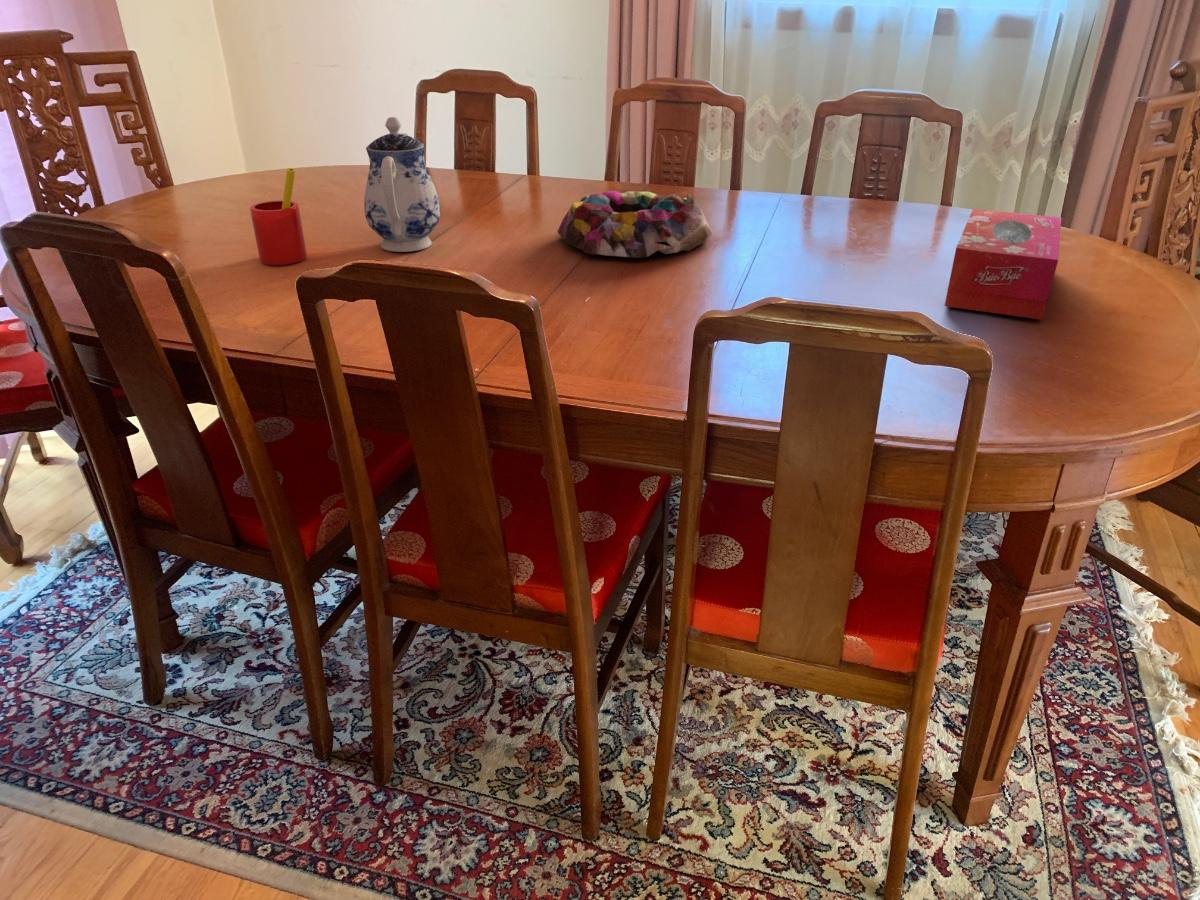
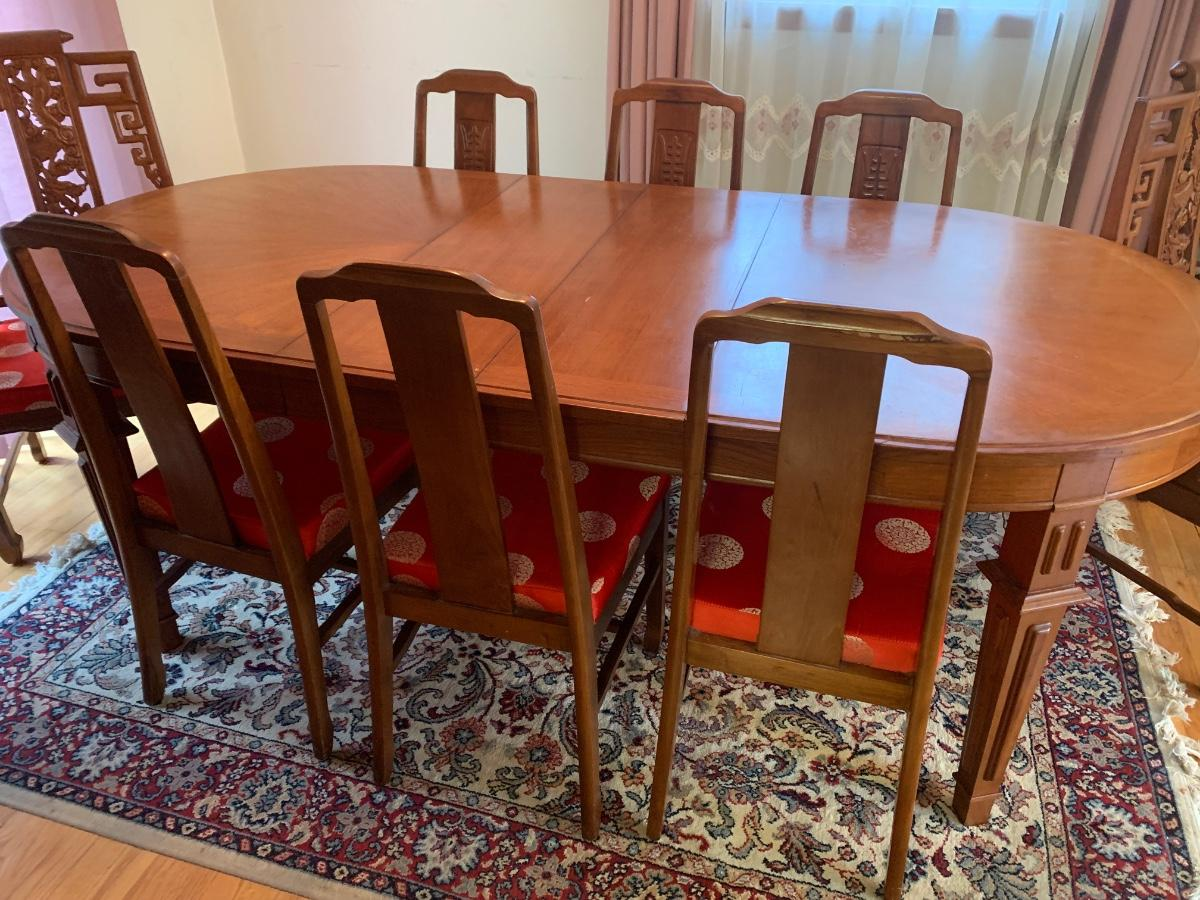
- tissue box (1005, 260)
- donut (633, 216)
- teapot (399, 183)
- straw (279, 213)
